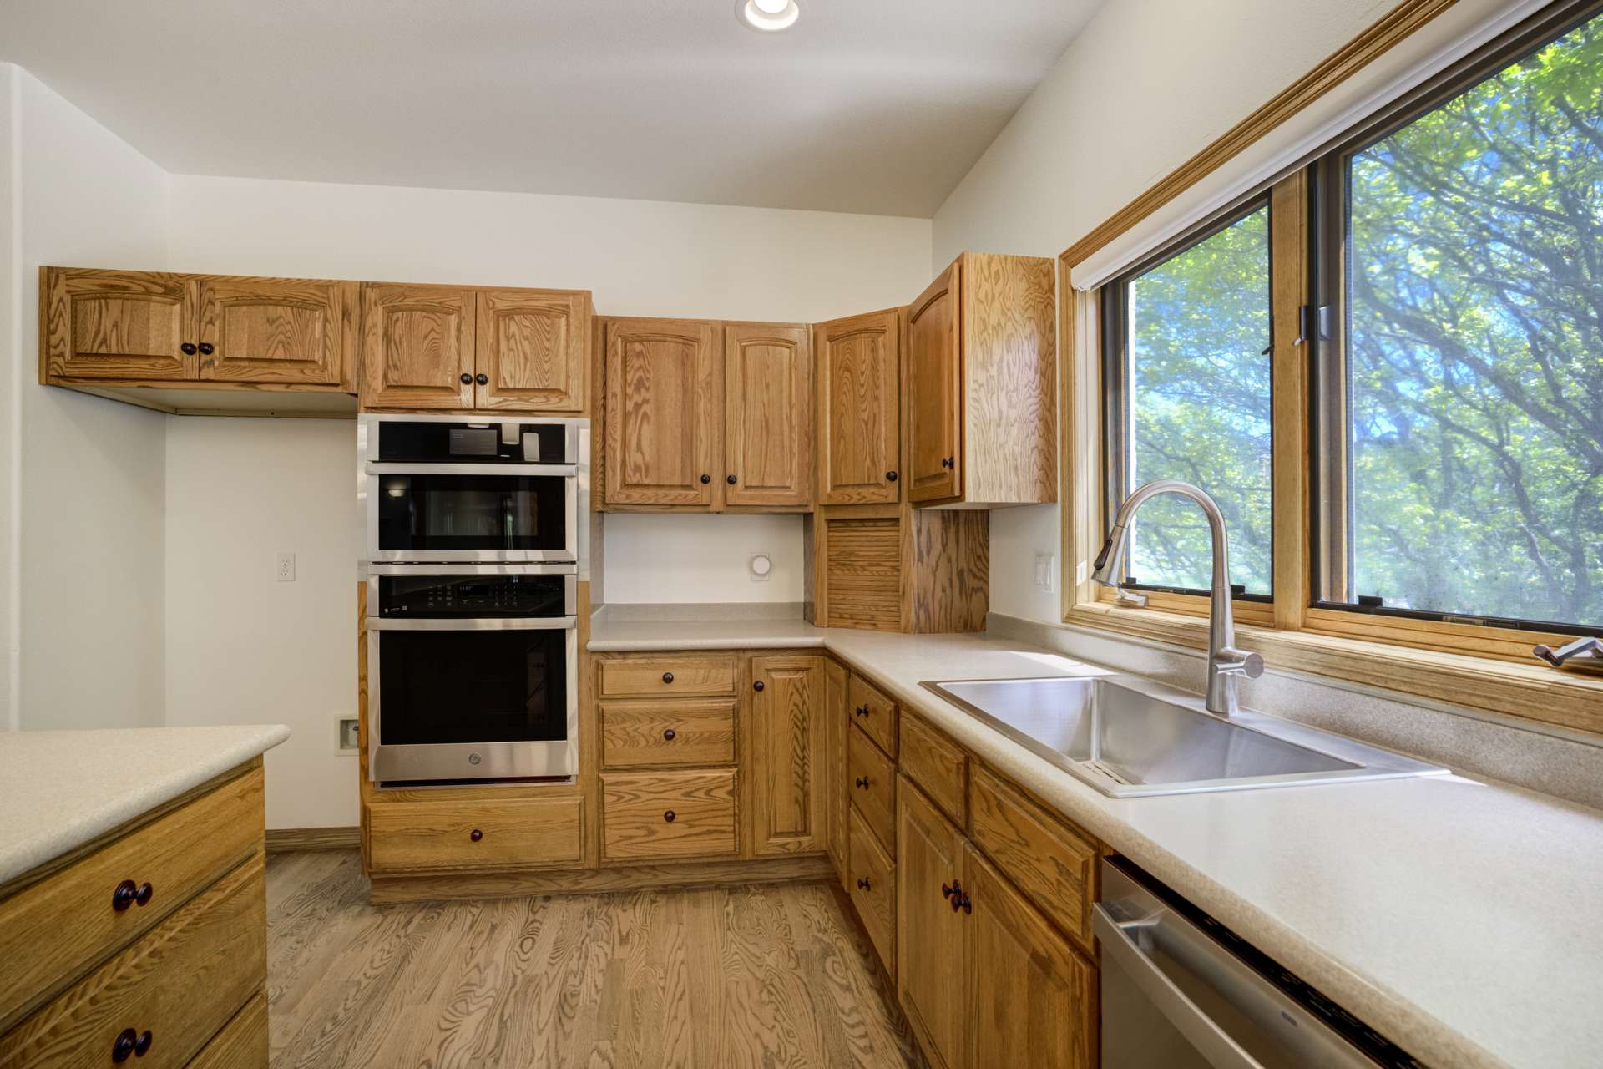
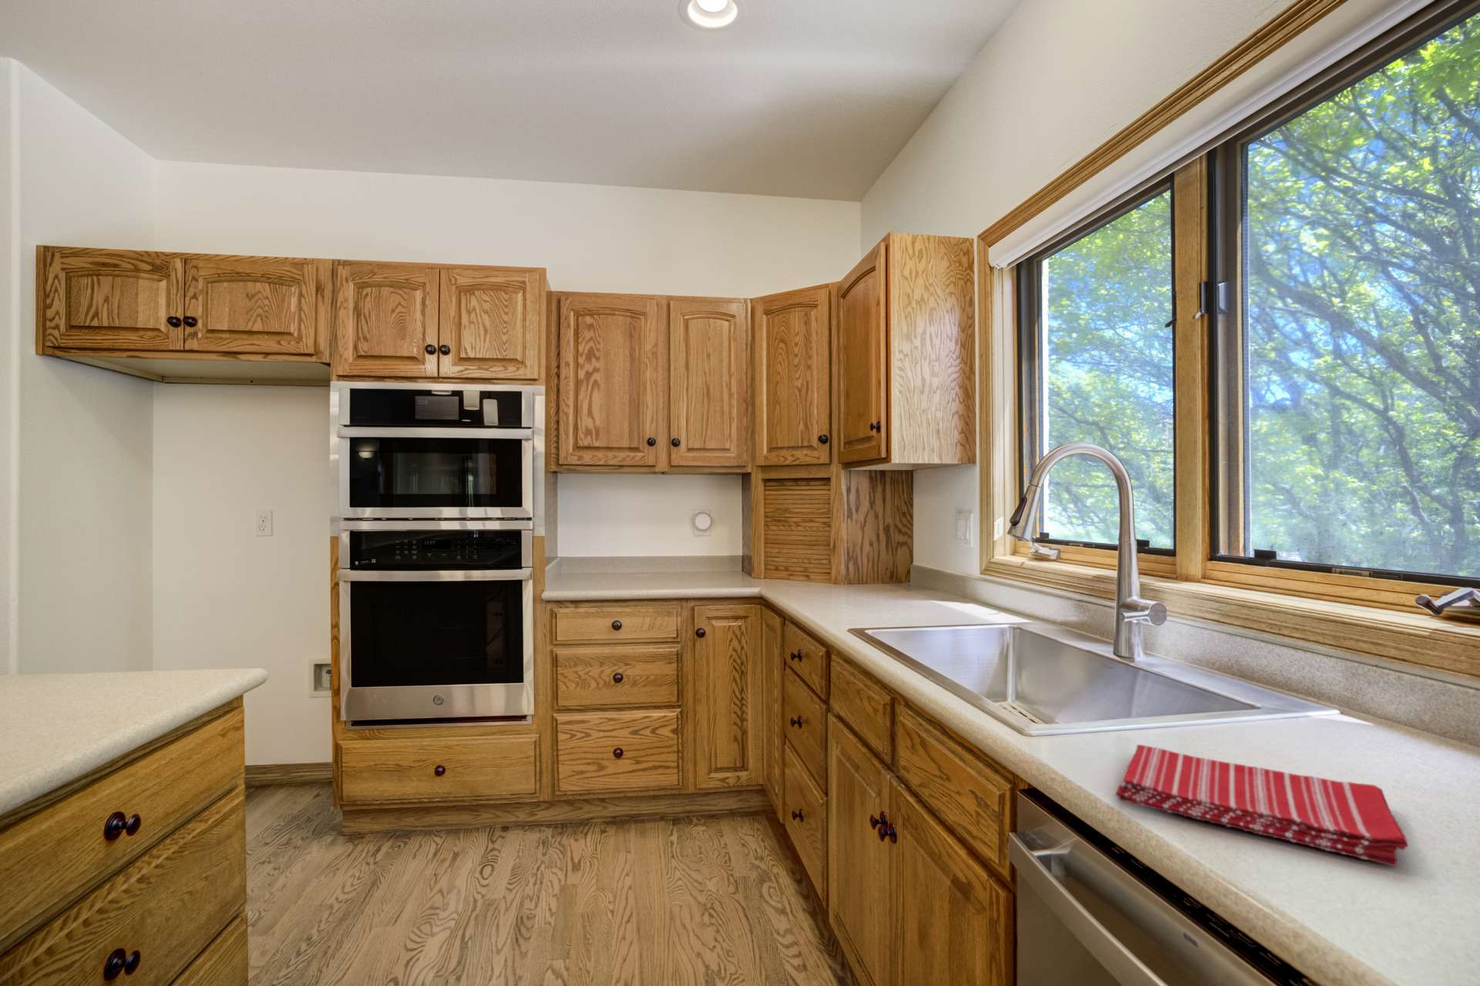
+ dish towel (1249, 791)
